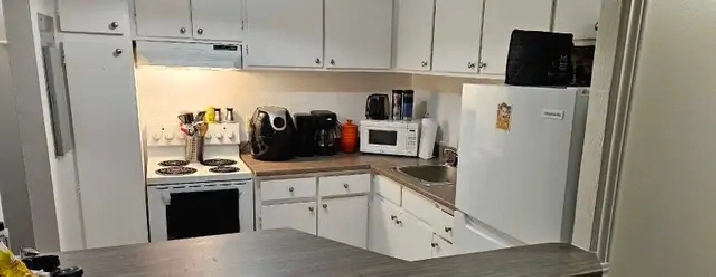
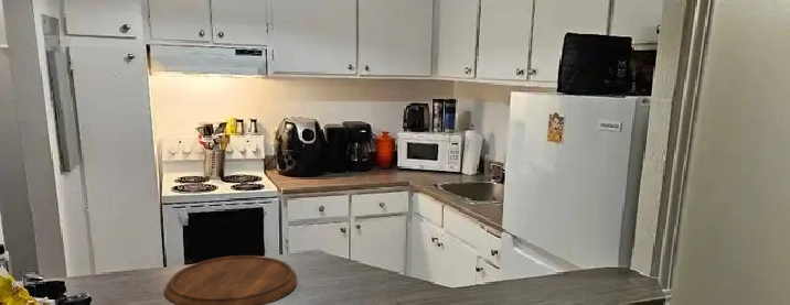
+ cutting board (233, 280)
